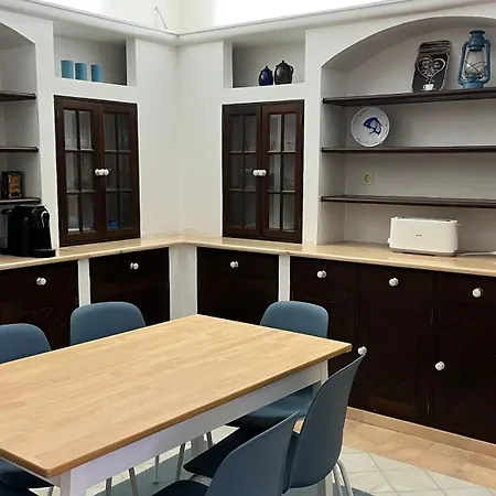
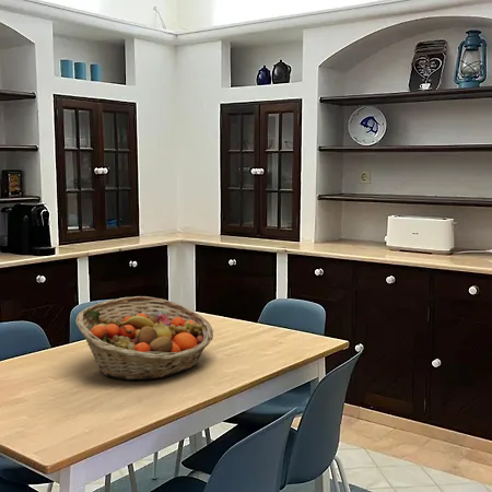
+ fruit basket (145, 336)
